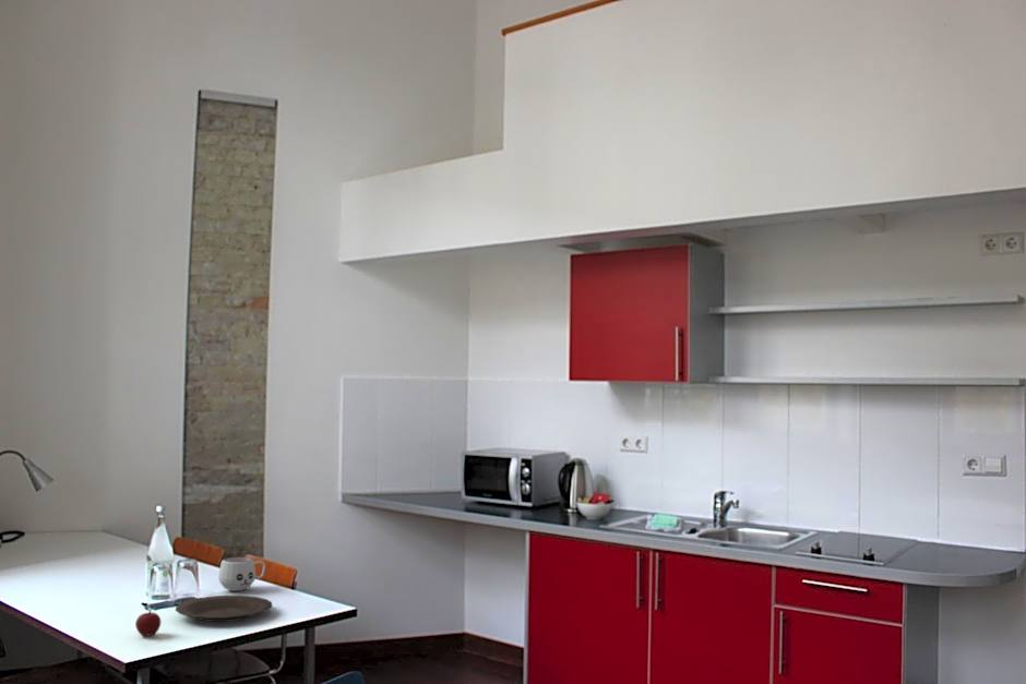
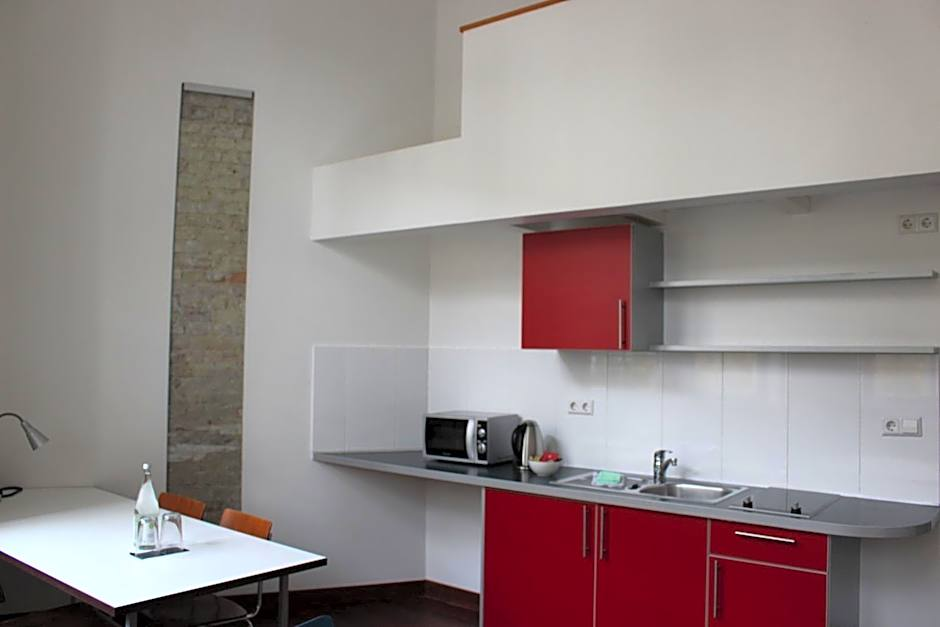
- apple (147, 621)
- mug (242, 573)
- plate (224, 610)
